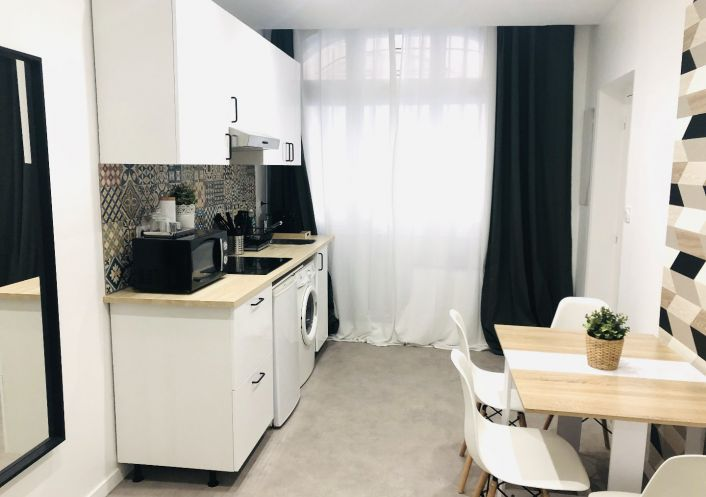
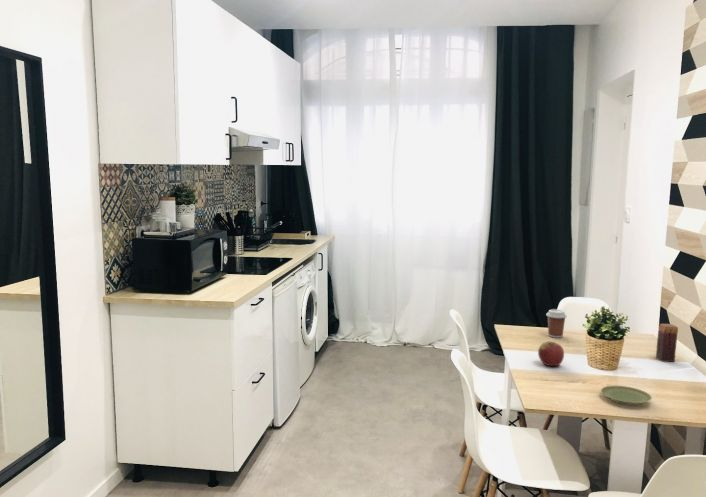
+ coffee cup (556, 323)
+ apple (551, 352)
+ candle (666, 342)
+ plate (625, 396)
